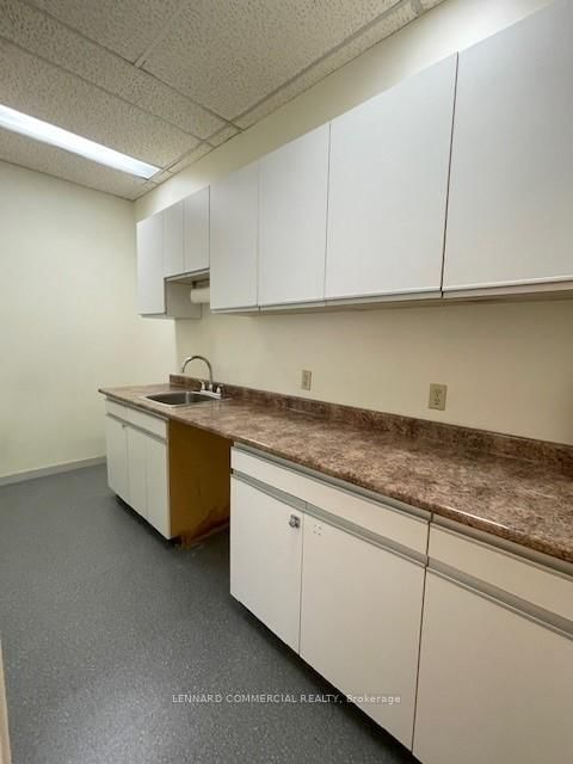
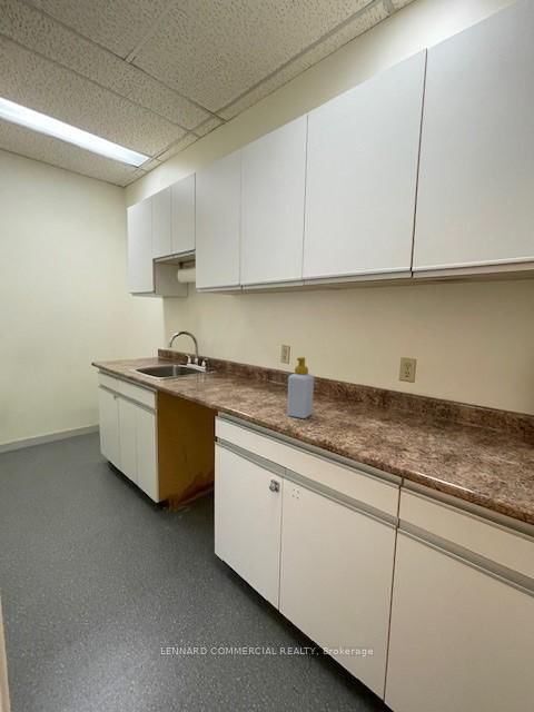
+ soap bottle (300, 386)
